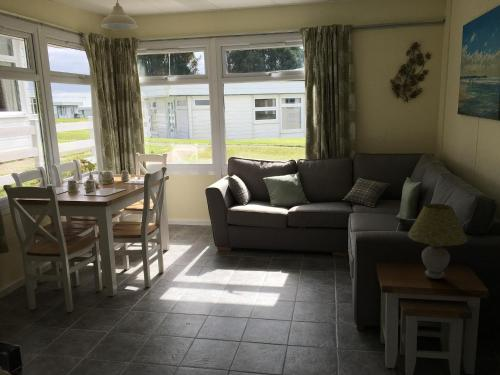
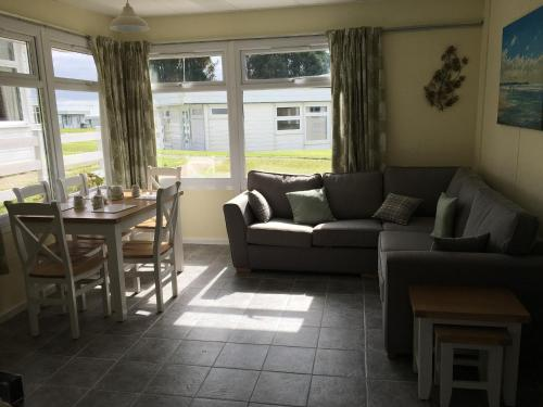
- table lamp (436, 242)
